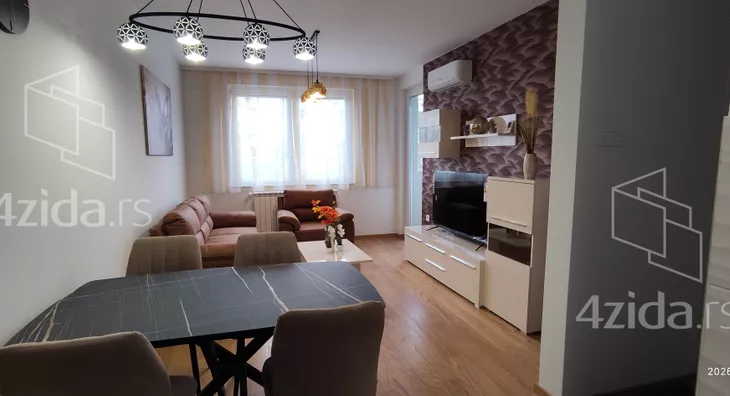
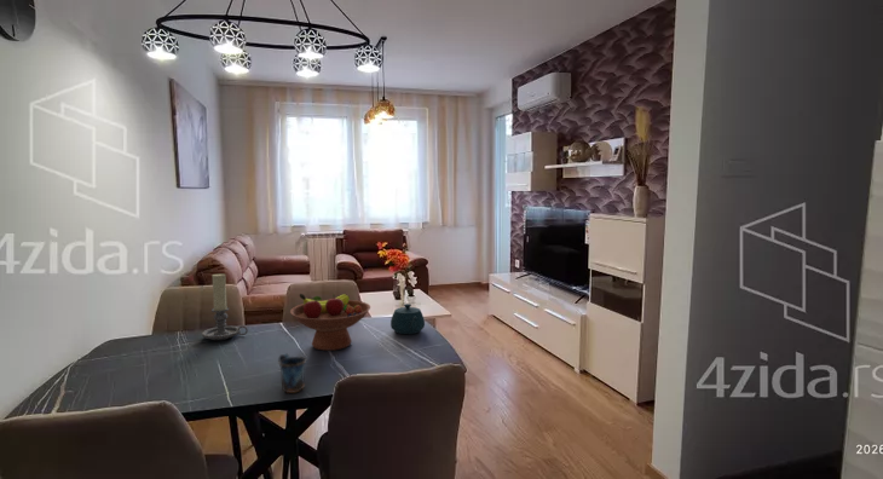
+ candle holder (224, 305)
+ teapot (408, 318)
+ fruit bowl (330, 319)
+ mug (293, 371)
